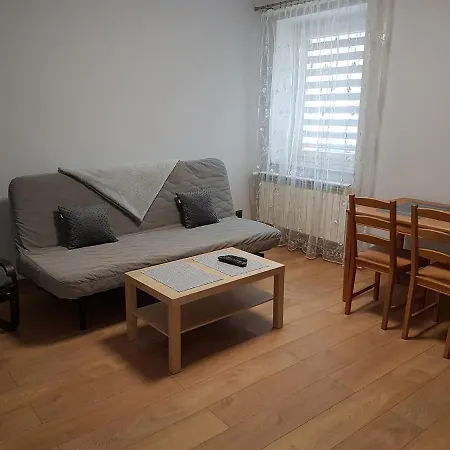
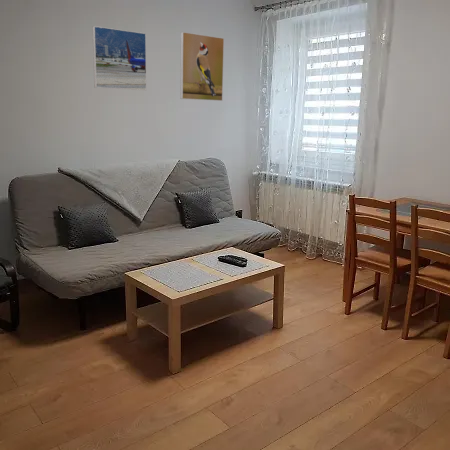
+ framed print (202, 68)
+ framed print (120, 59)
